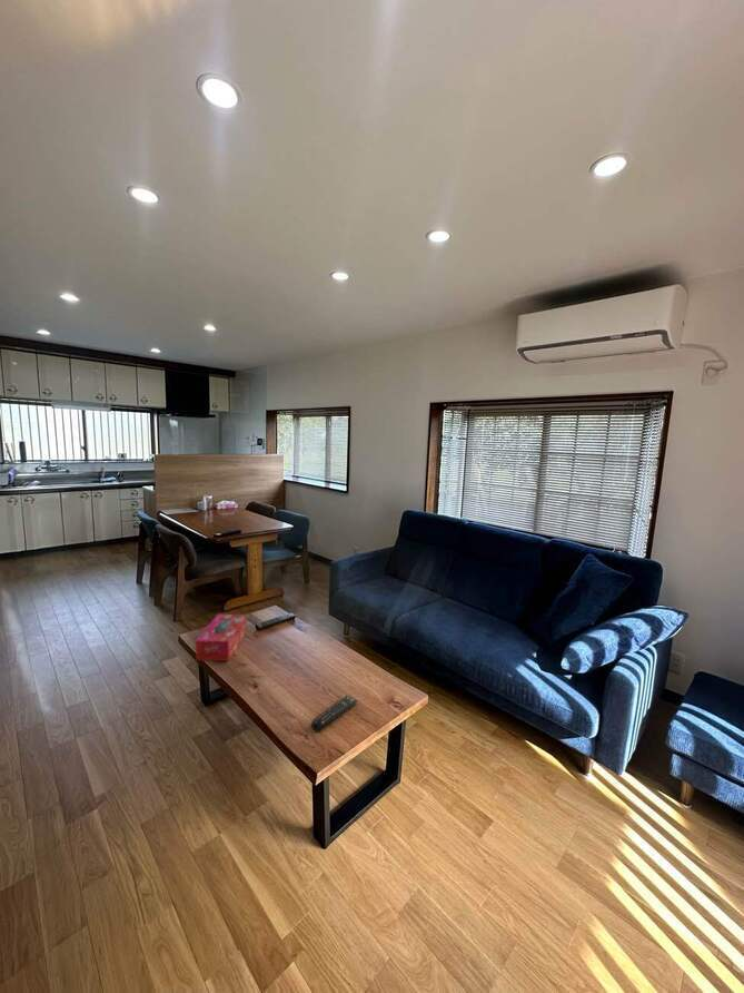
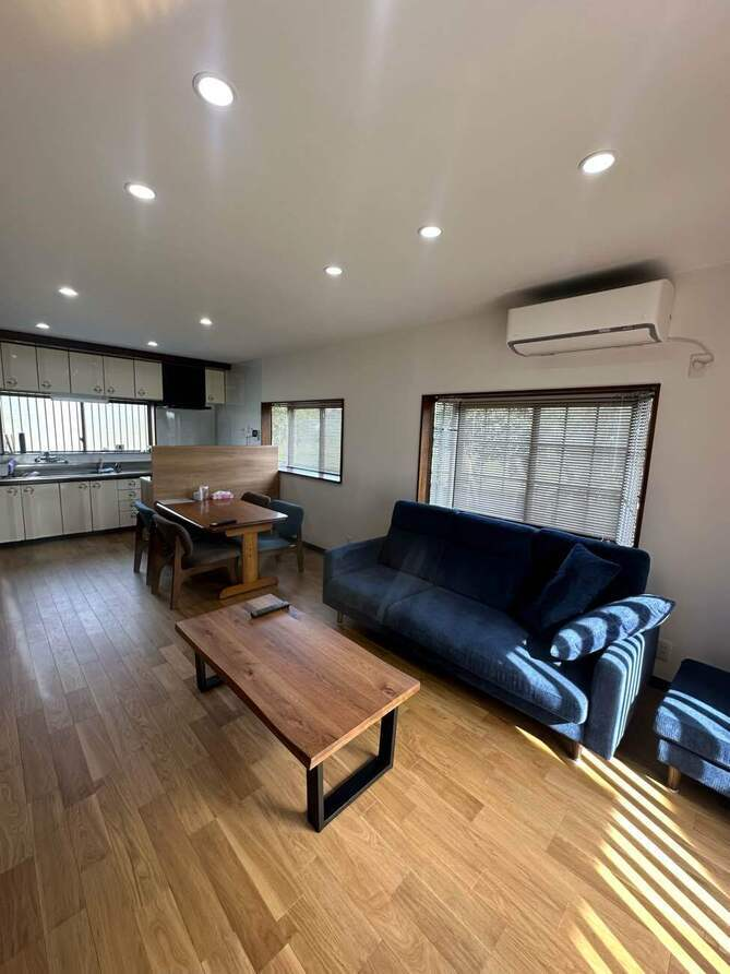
- tissue box (222, 636)
- remote control (335, 711)
